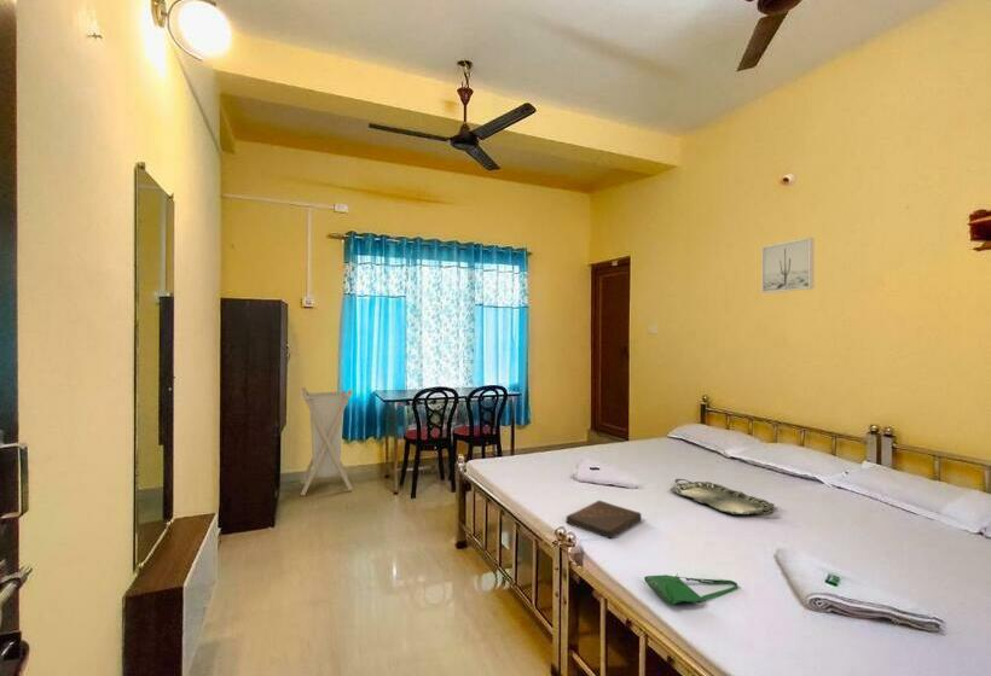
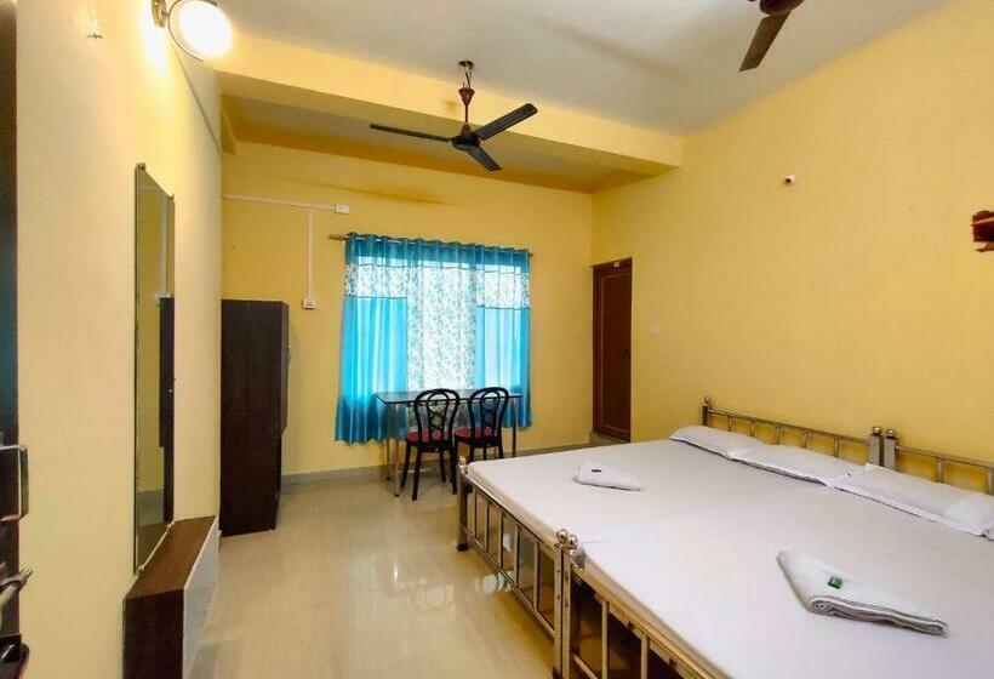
- serving tray (719, 496)
- shoulder bag (694, 579)
- wall art (786, 267)
- laundry hamper (326, 437)
- book (603, 518)
